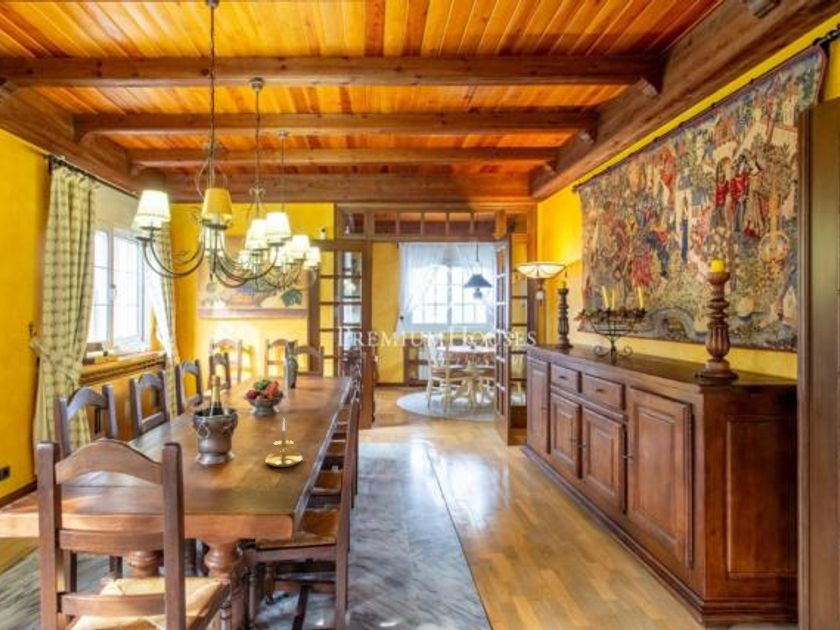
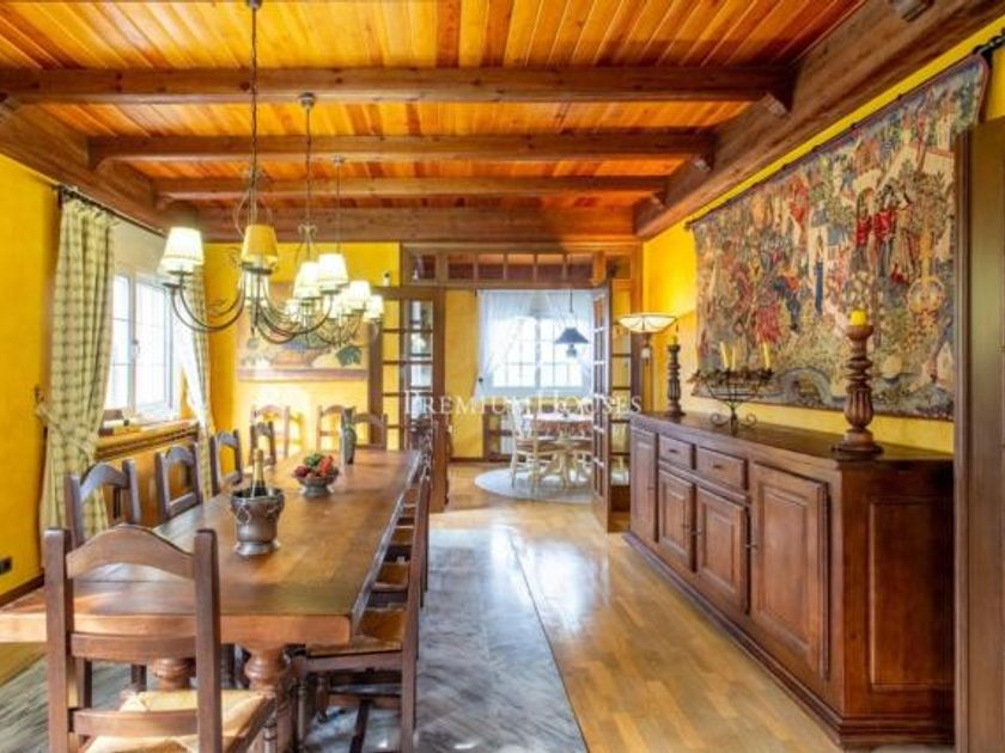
- candle holder (283, 441)
